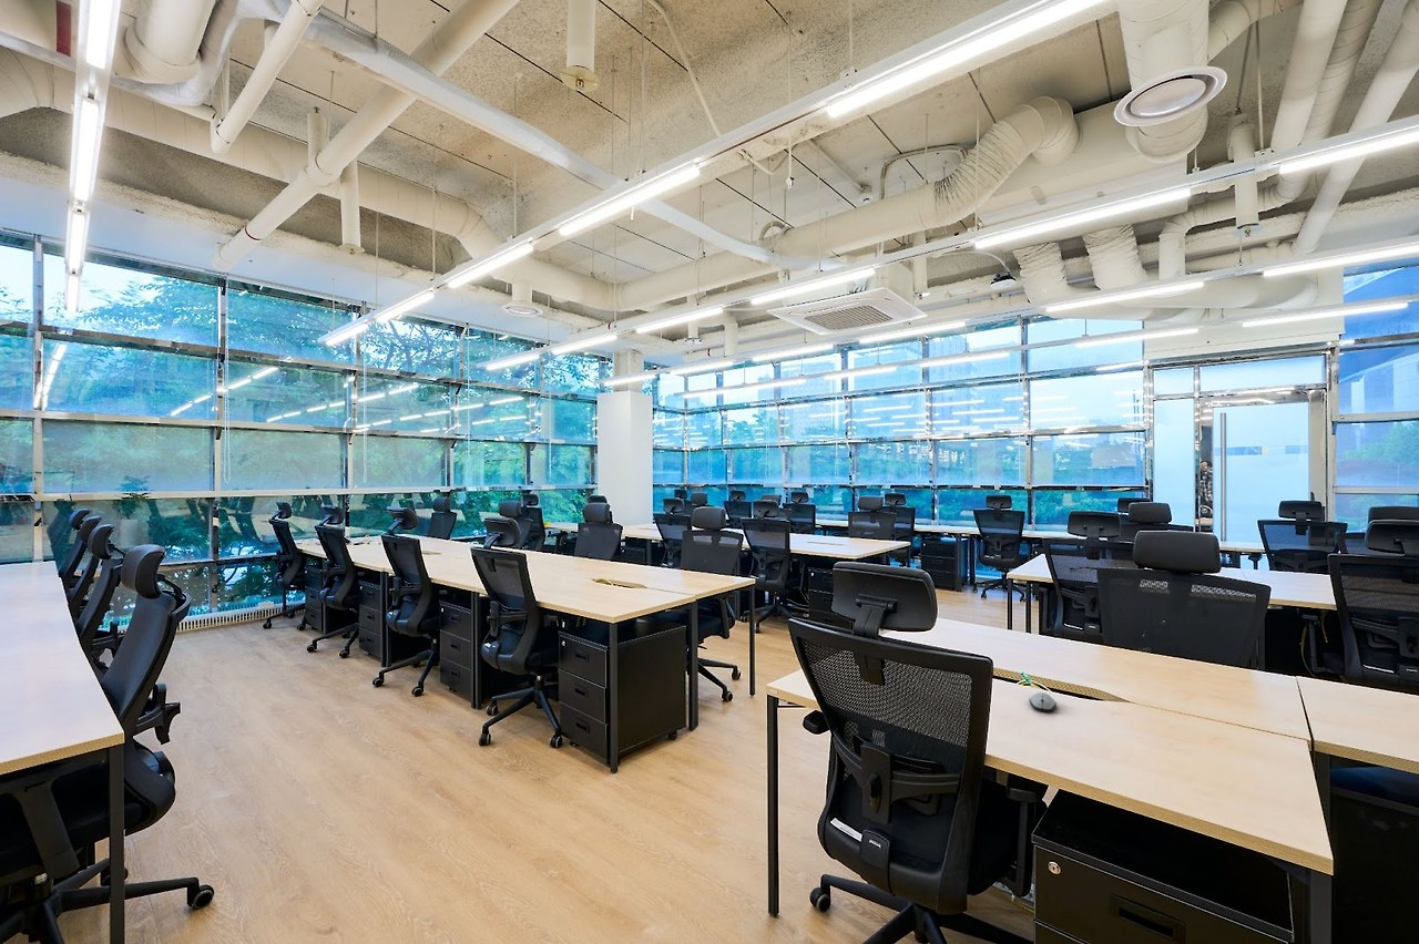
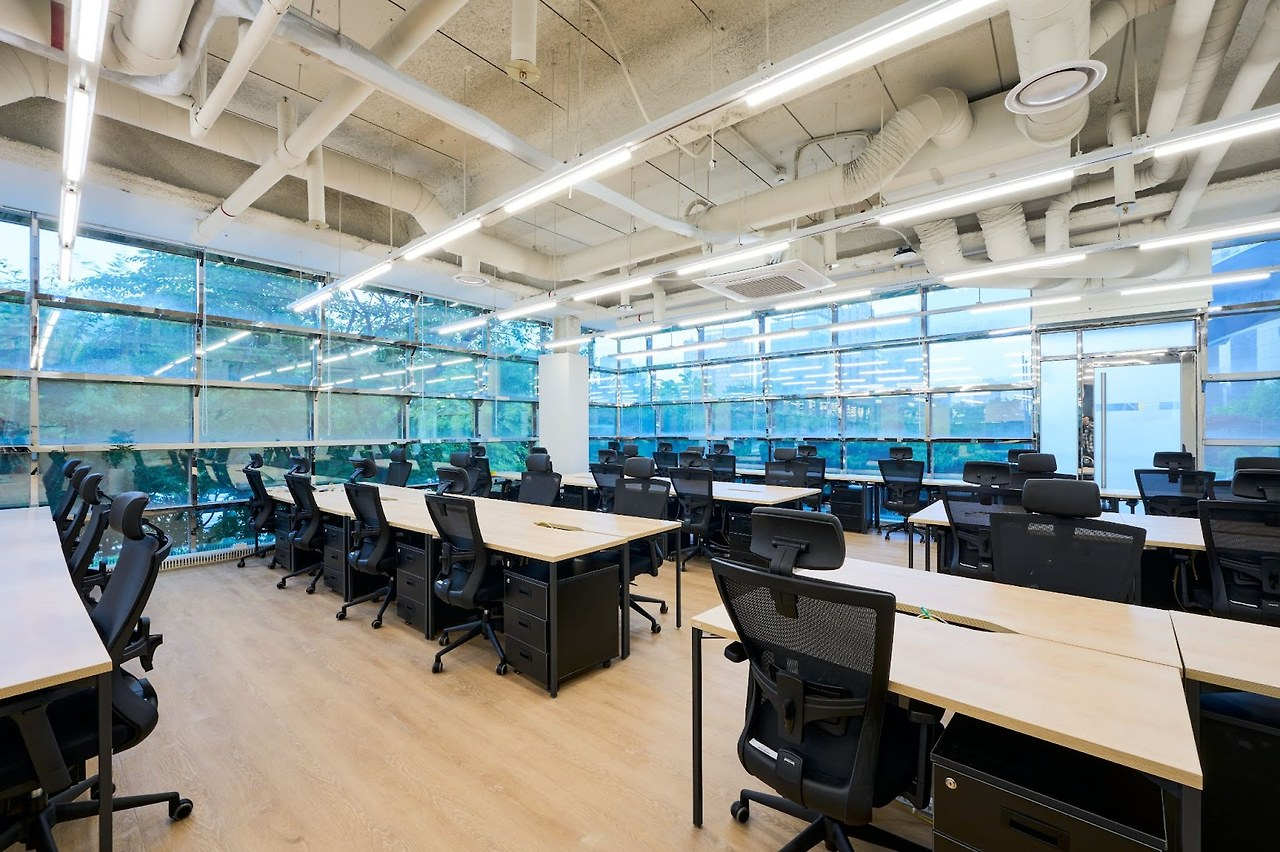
- computer mouse (1042, 700)
